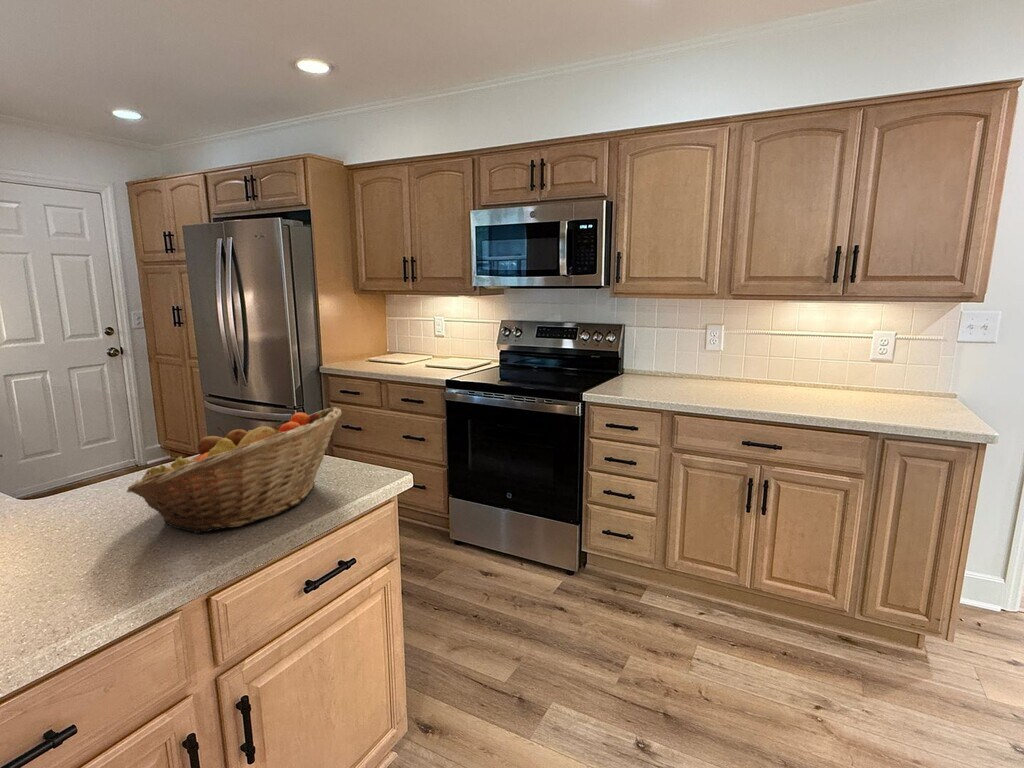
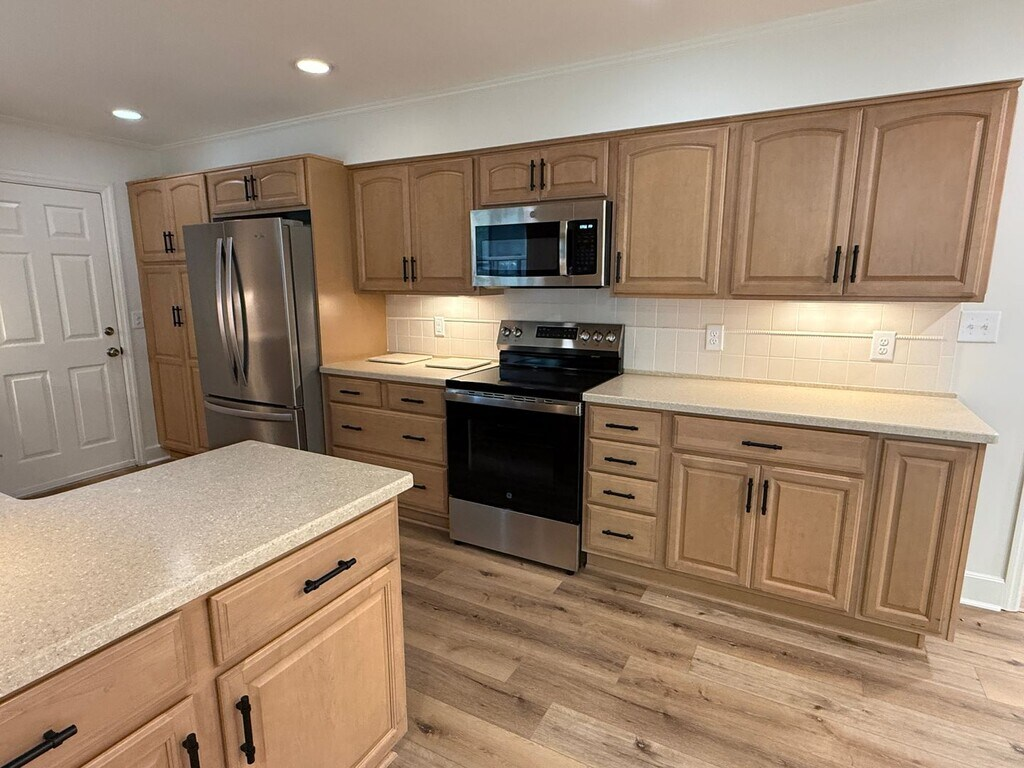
- fruit basket (249, 459)
